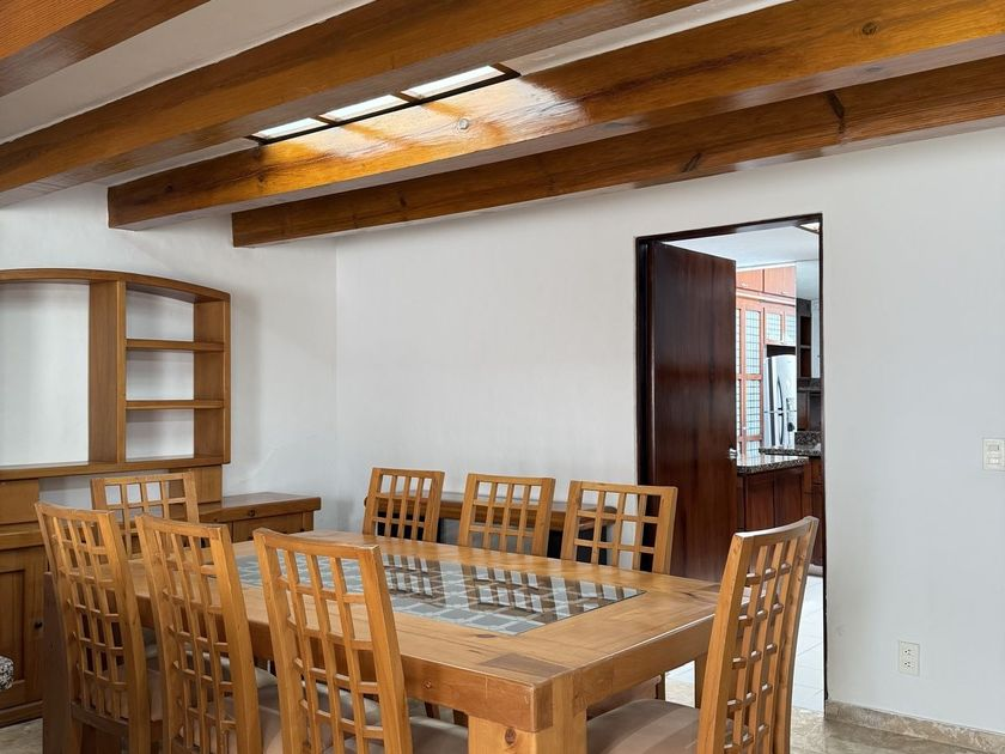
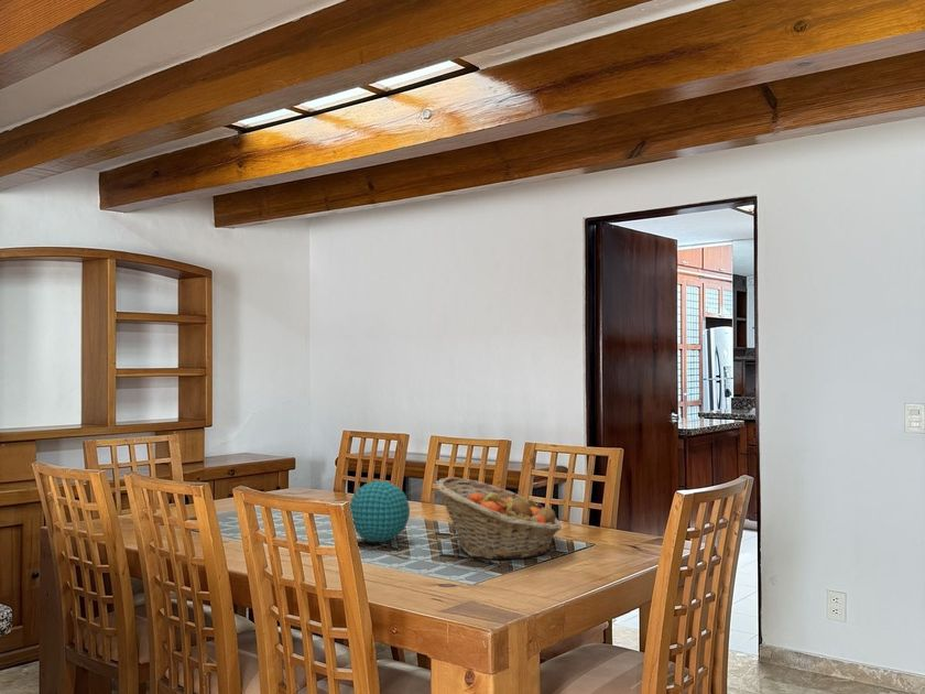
+ fruit basket (498, 514)
+ decorative ball (379, 511)
